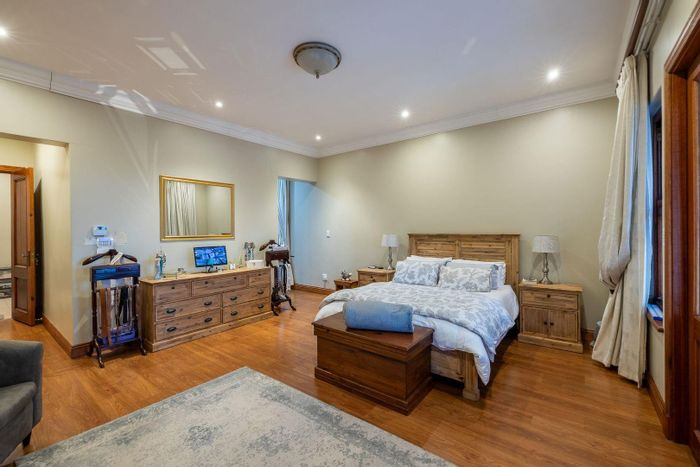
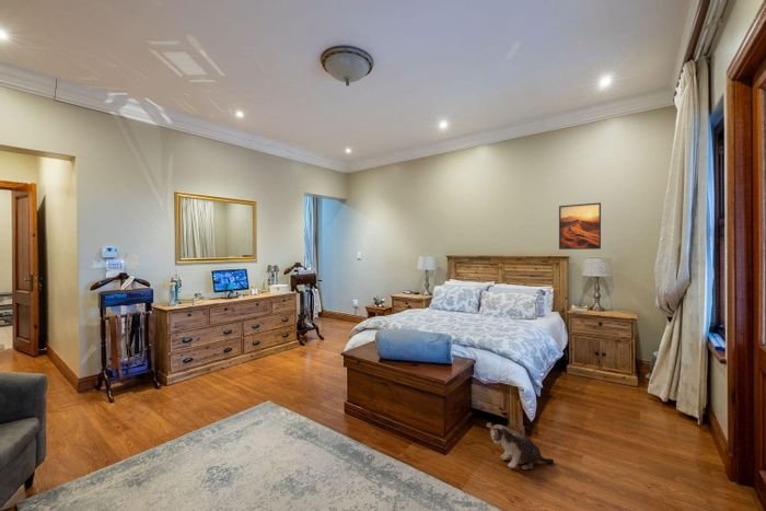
+ plush toy (521, 444)
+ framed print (579, 227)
